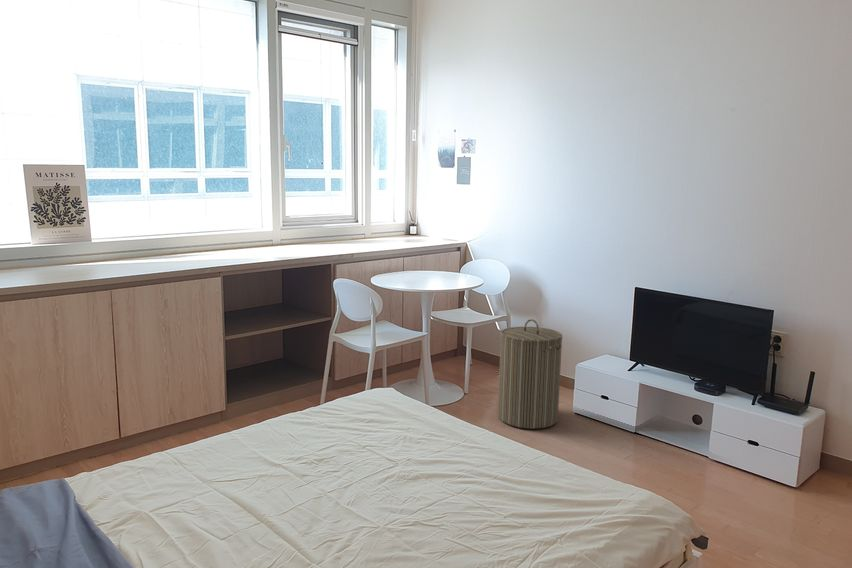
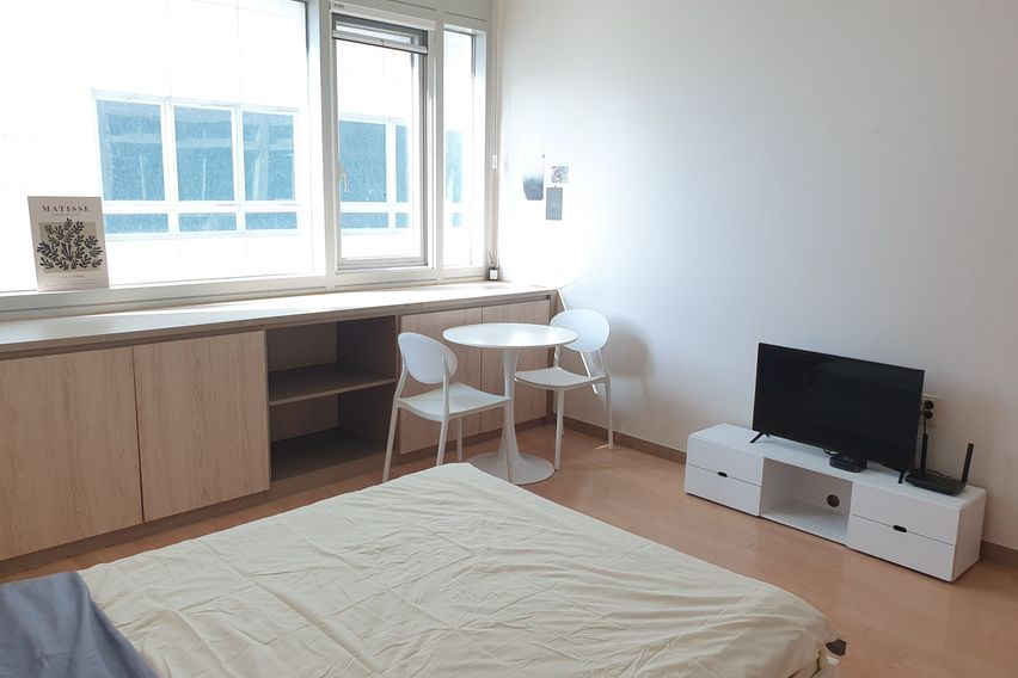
- laundry hamper (529, 369)
